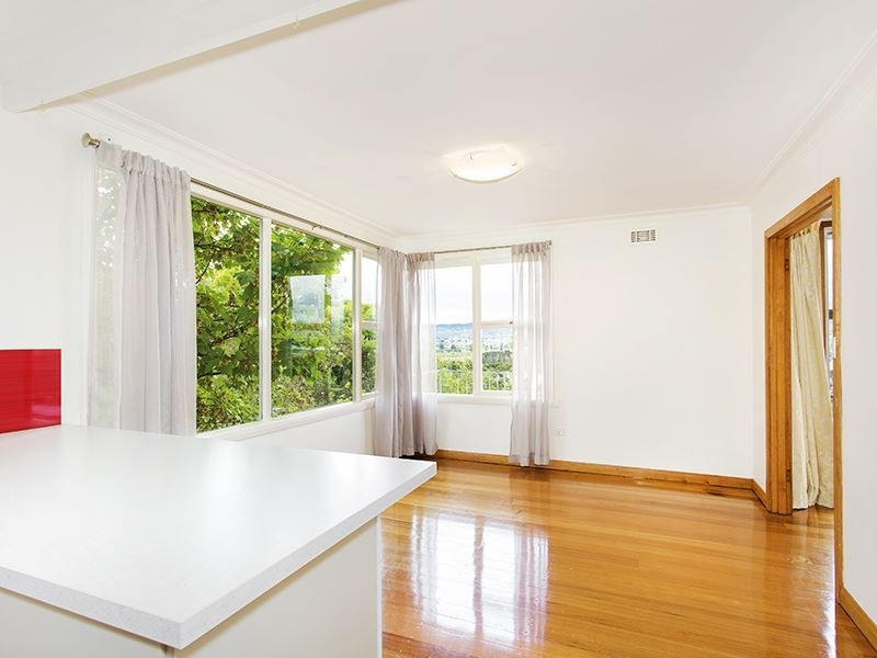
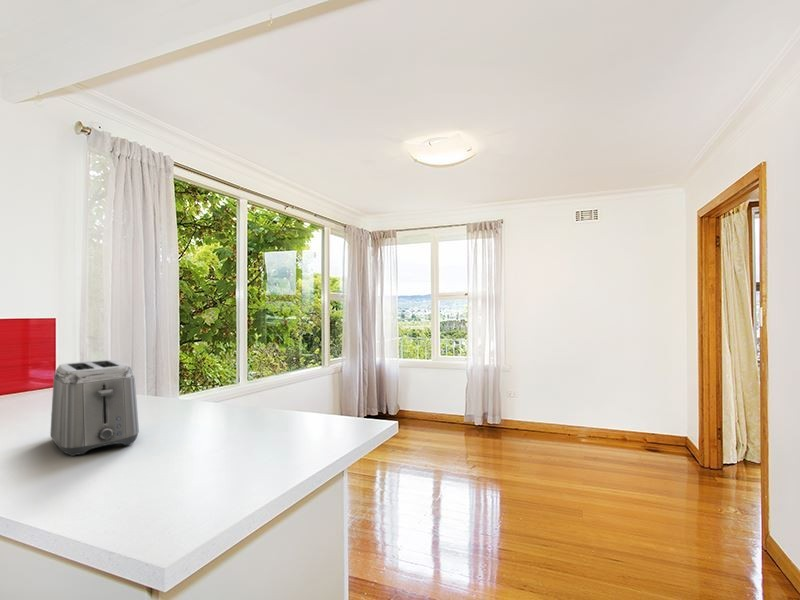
+ toaster (93, 401)
